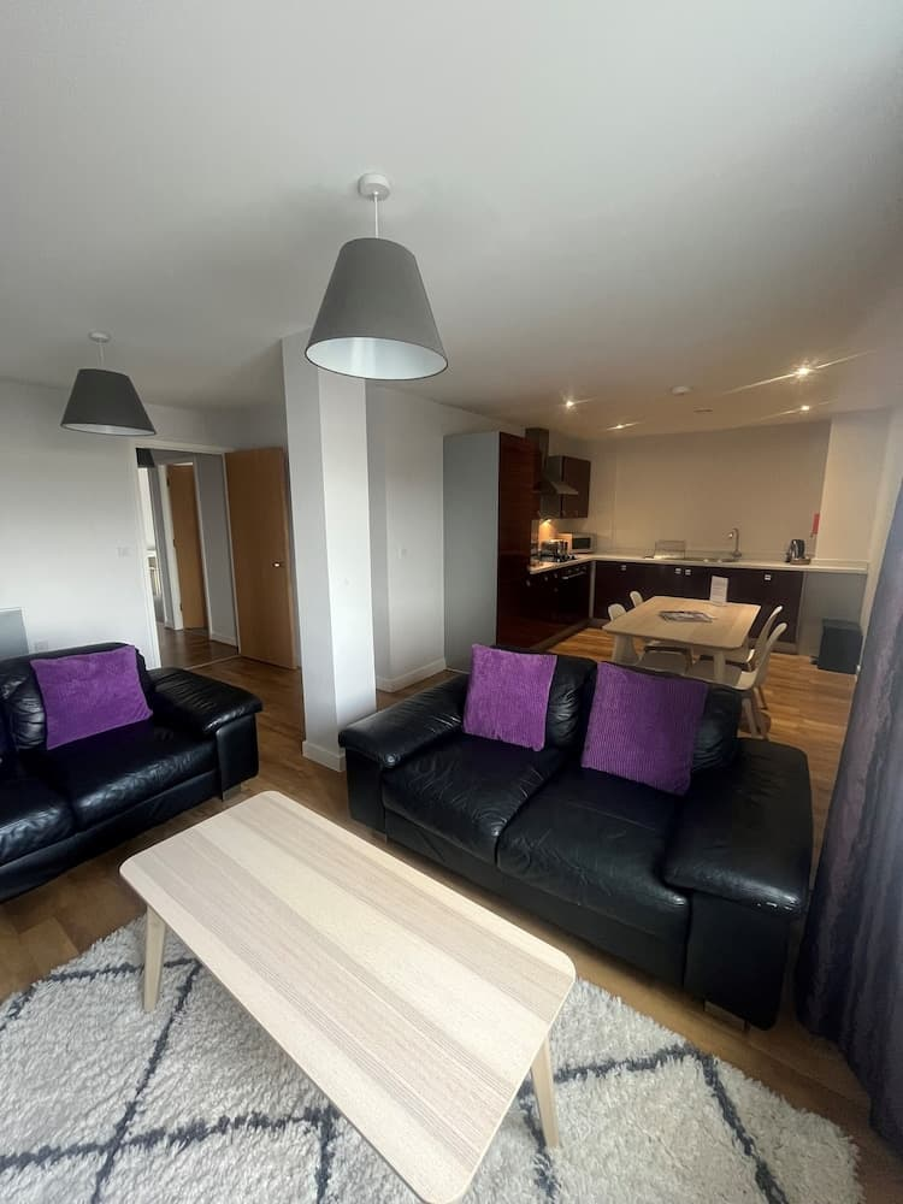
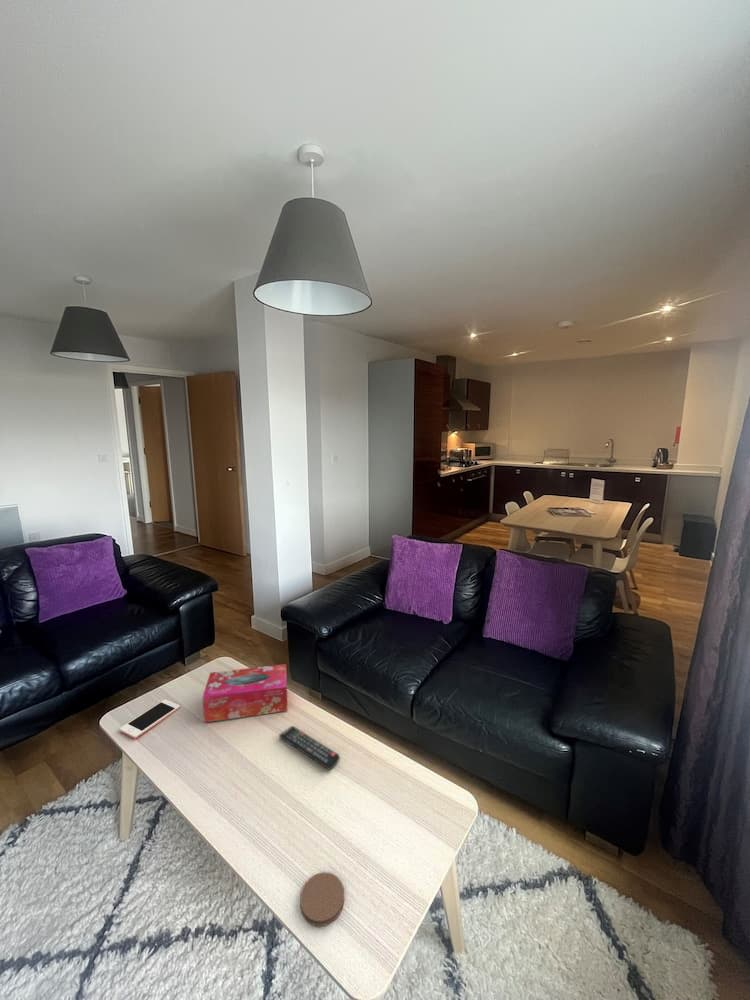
+ remote control (308, 746)
+ coaster (322, 897)
+ cell phone (151, 717)
+ tissue box (247, 691)
